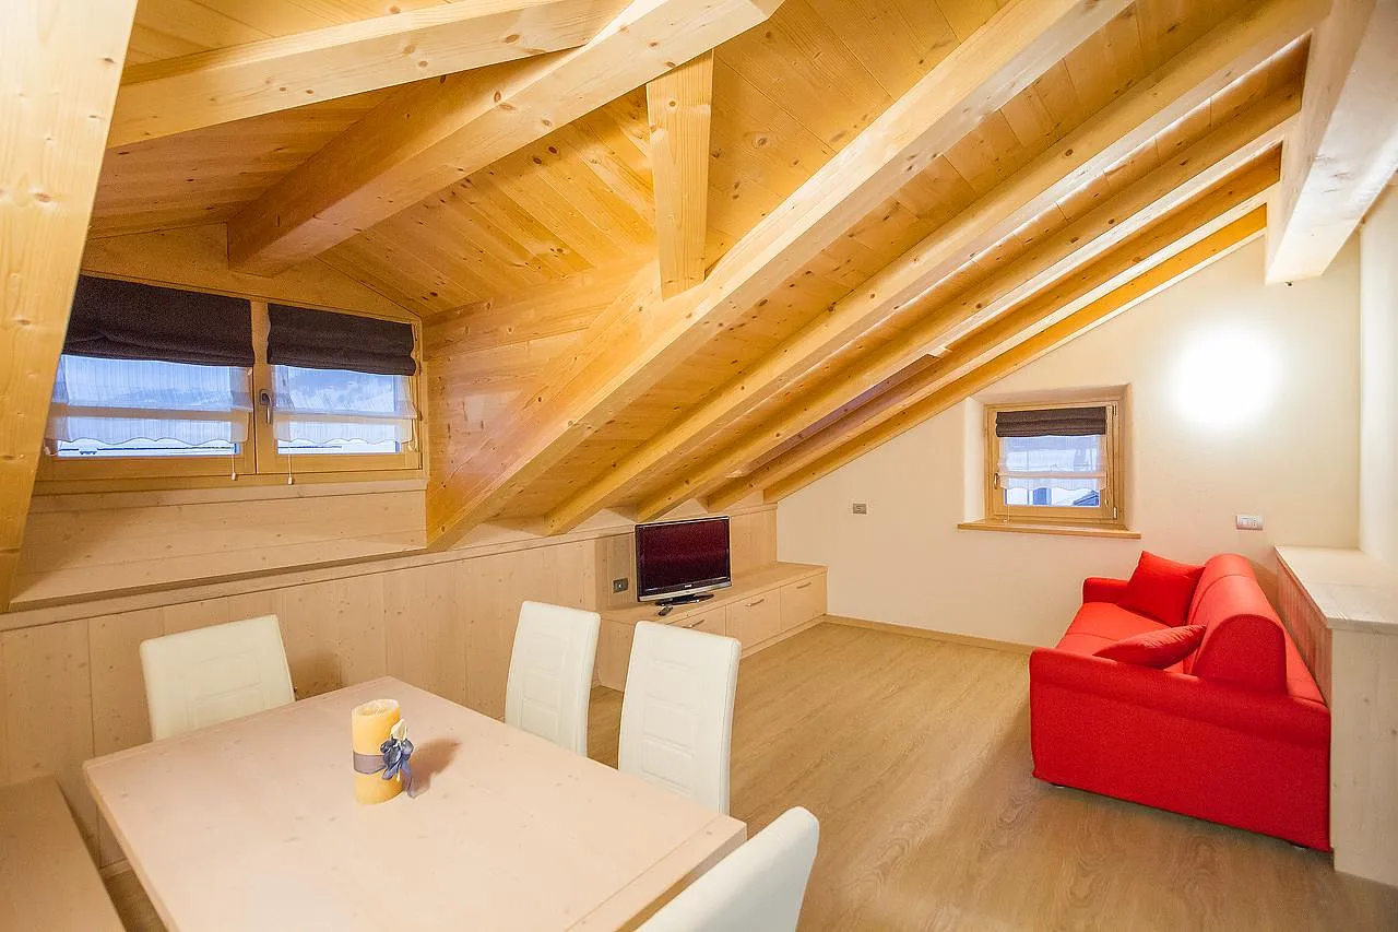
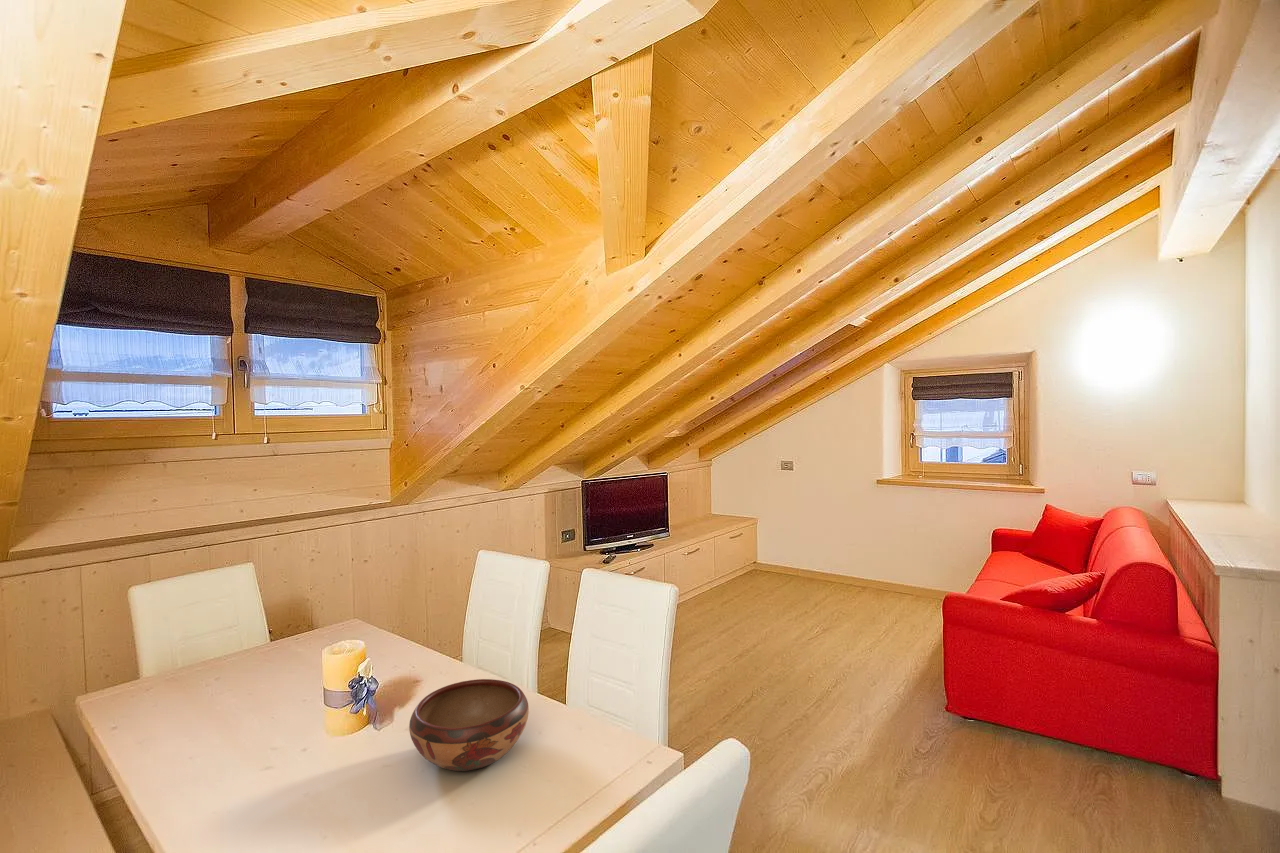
+ decorative bowl (470, 727)
